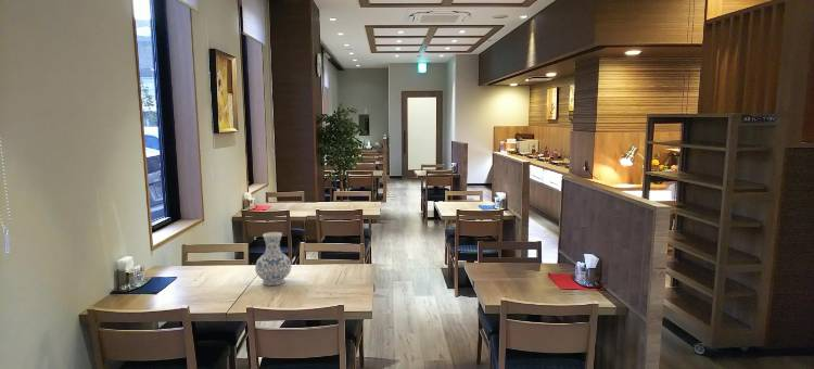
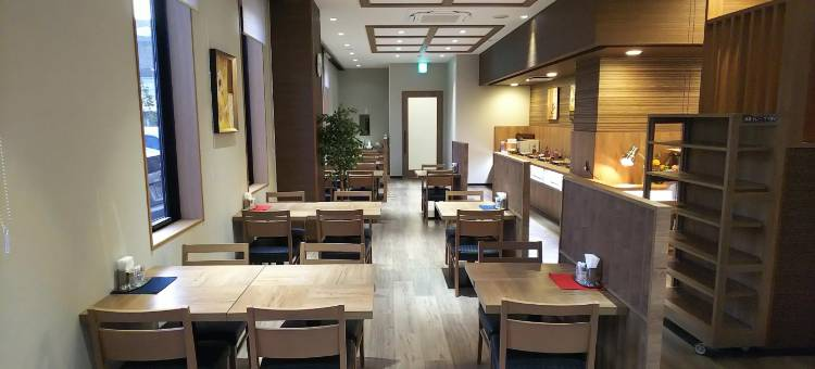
- vase (272, 257)
